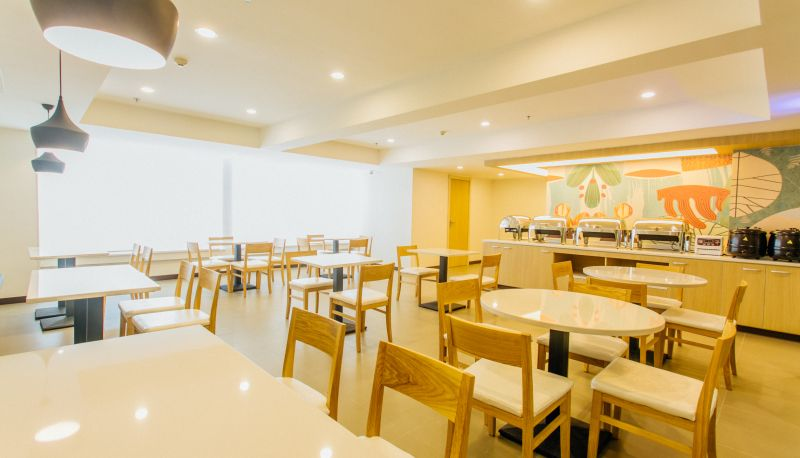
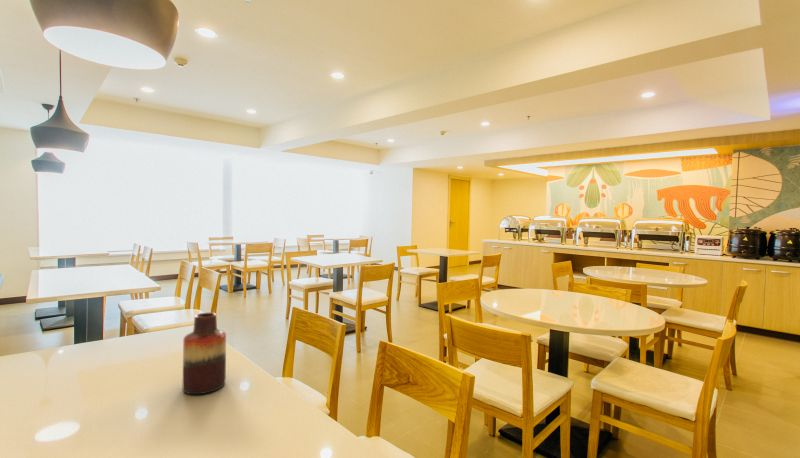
+ vase (205, 350)
